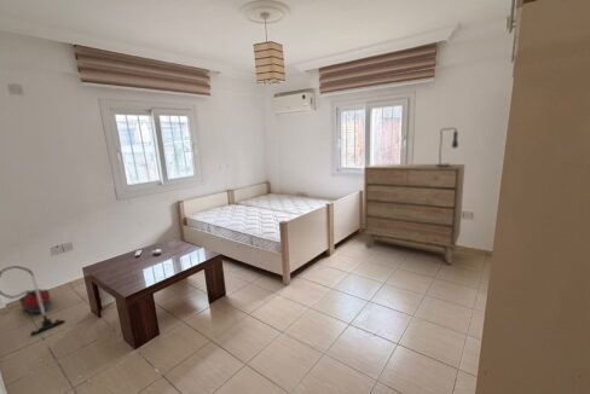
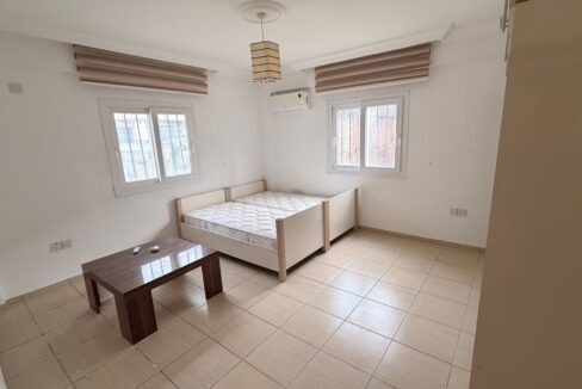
- dresser (411, 208)
- vacuum cleaner (27, 291)
- table lamp (452, 146)
